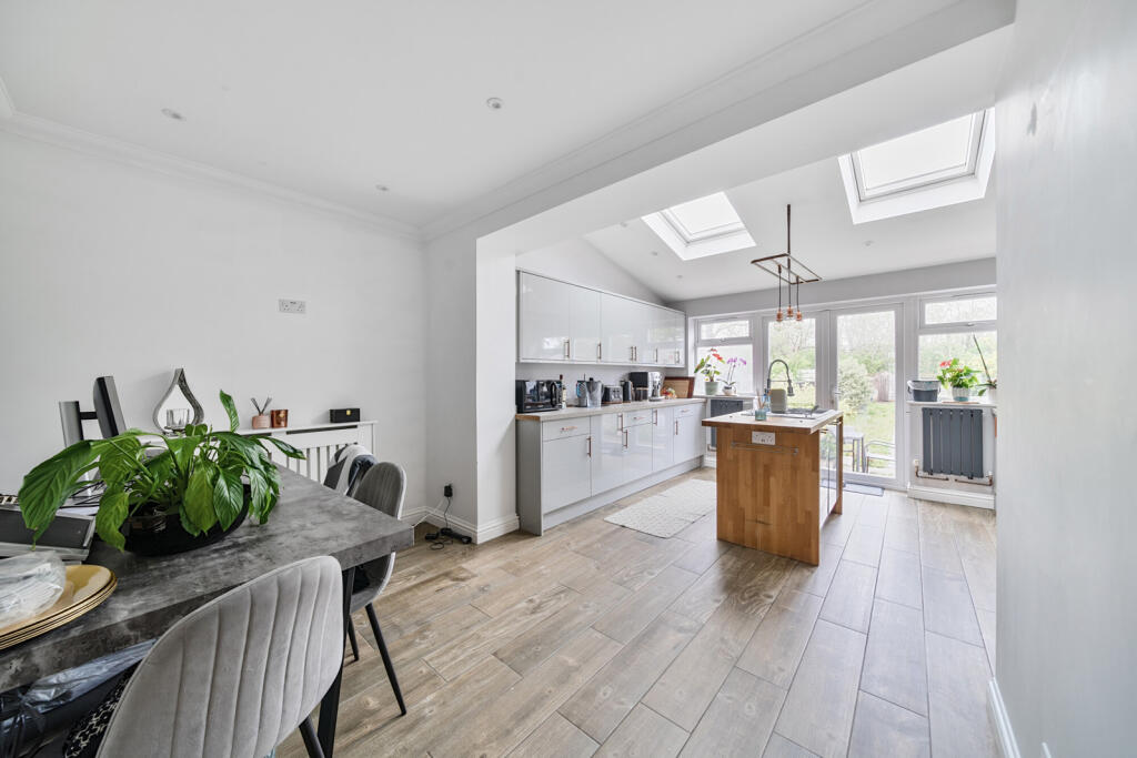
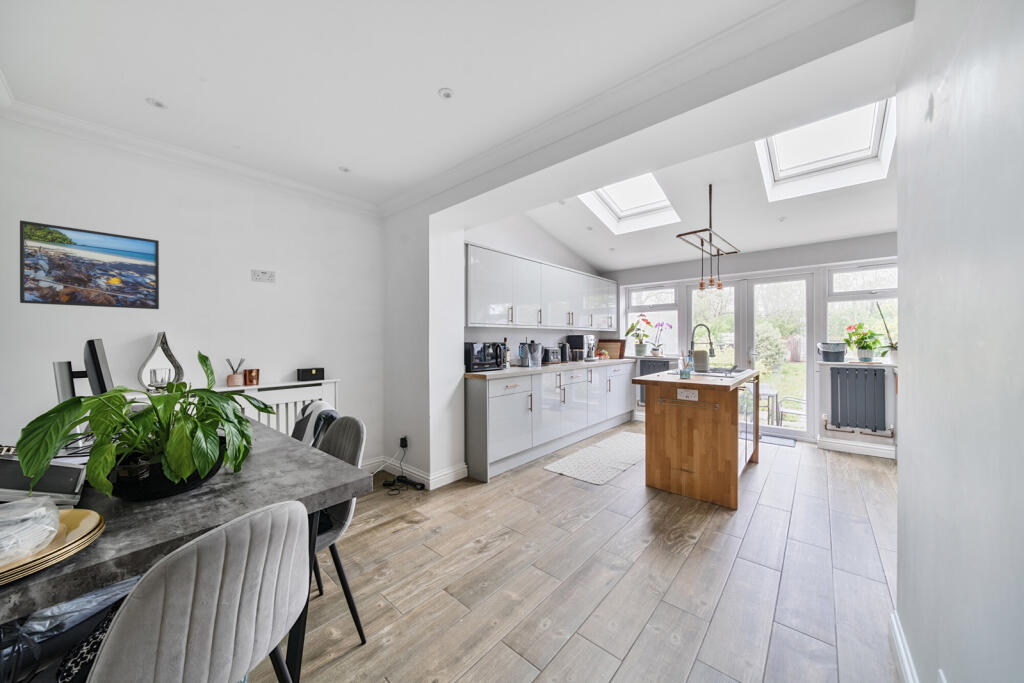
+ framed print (95, 268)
